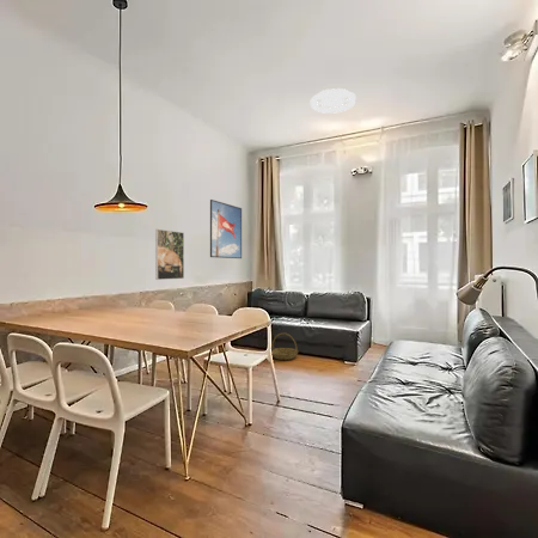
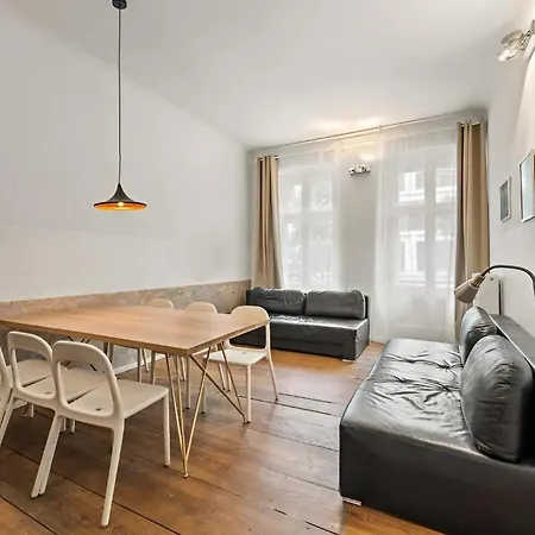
- ceiling light (332, 100)
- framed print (170, 255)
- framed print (226, 231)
- basket (283, 348)
